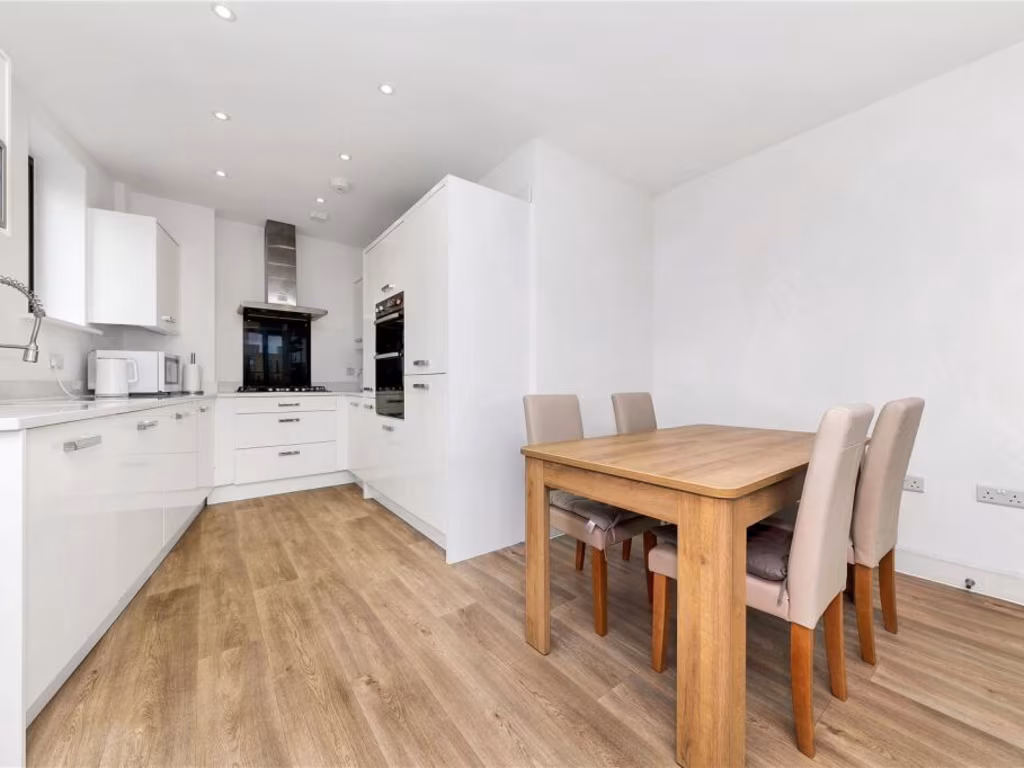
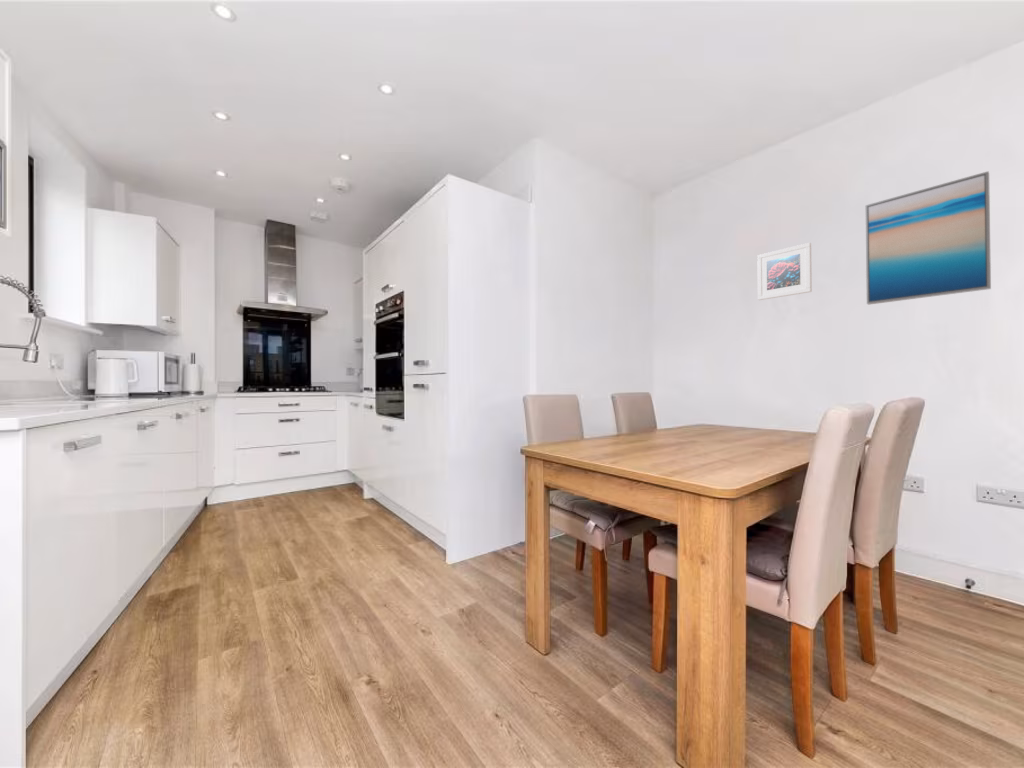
+ wall art (923, 243)
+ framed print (783, 272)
